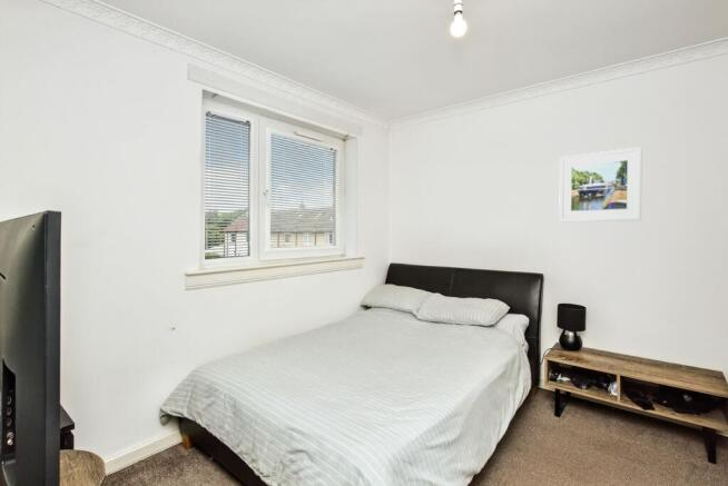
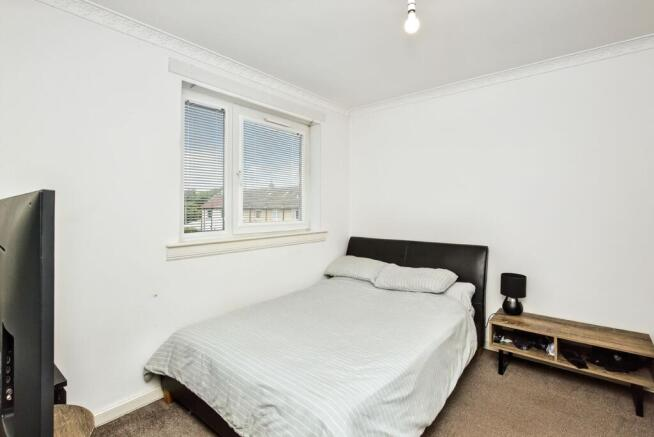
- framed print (598, 187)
